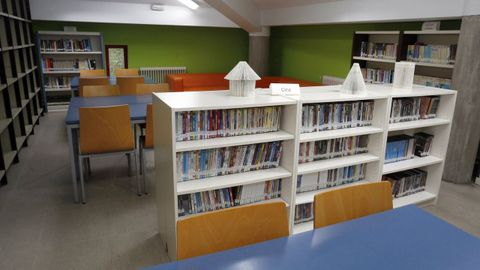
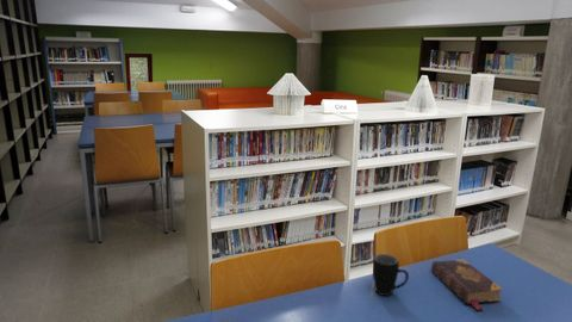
+ book (467, 281)
+ mug (390, 277)
